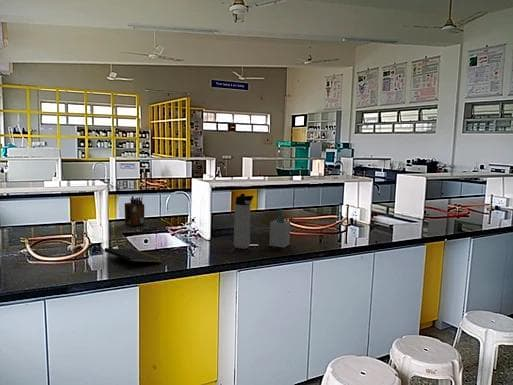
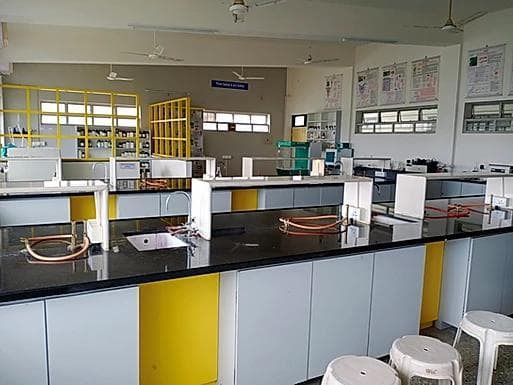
- thermos bottle (244, 221)
- notepad (133, 255)
- desk organizer (134, 210)
- soap bottle (280, 227)
